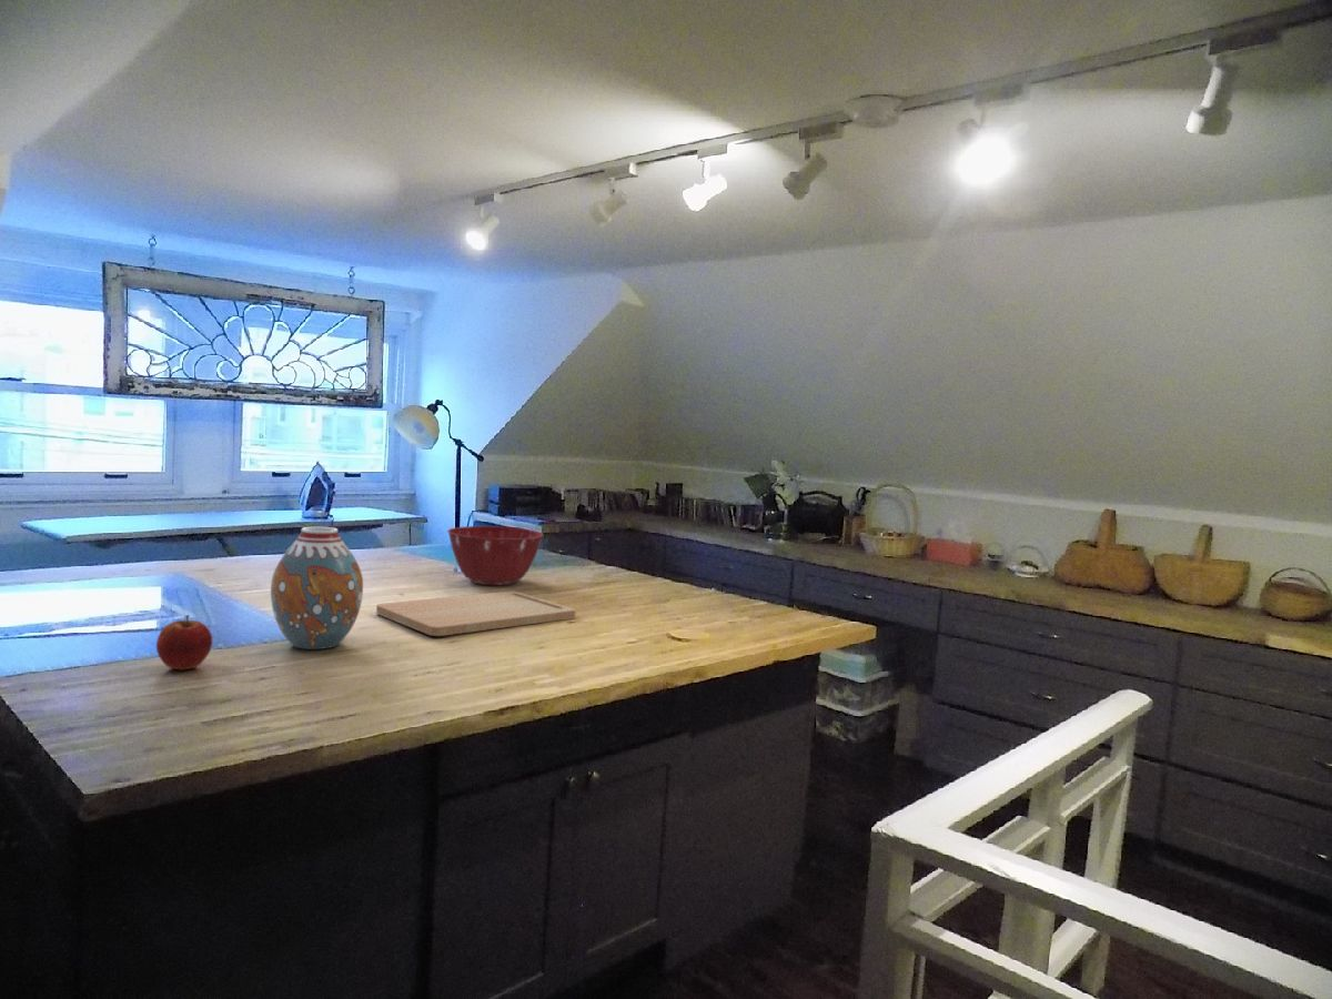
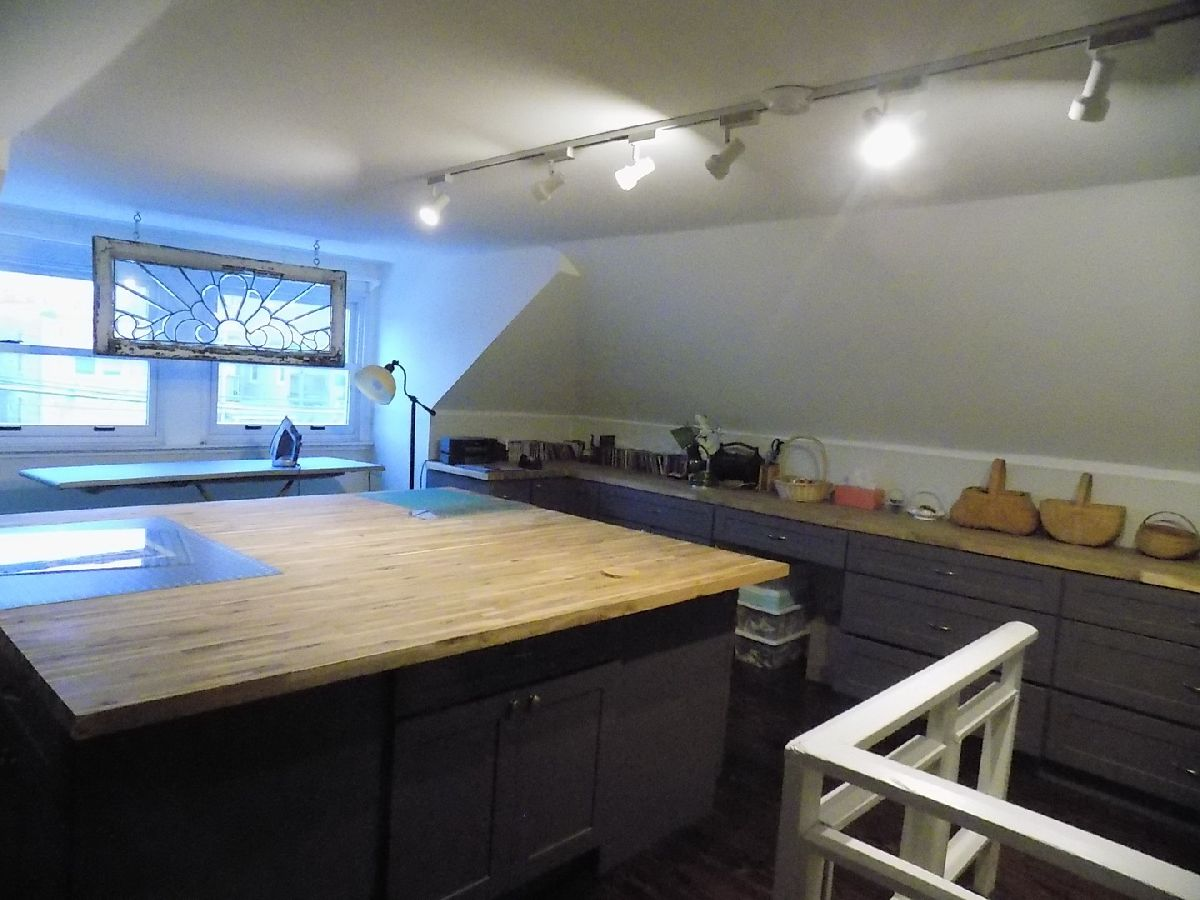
- mixing bowl (494, 556)
- apple (184, 640)
- cutting board (477, 610)
- vase (317, 586)
